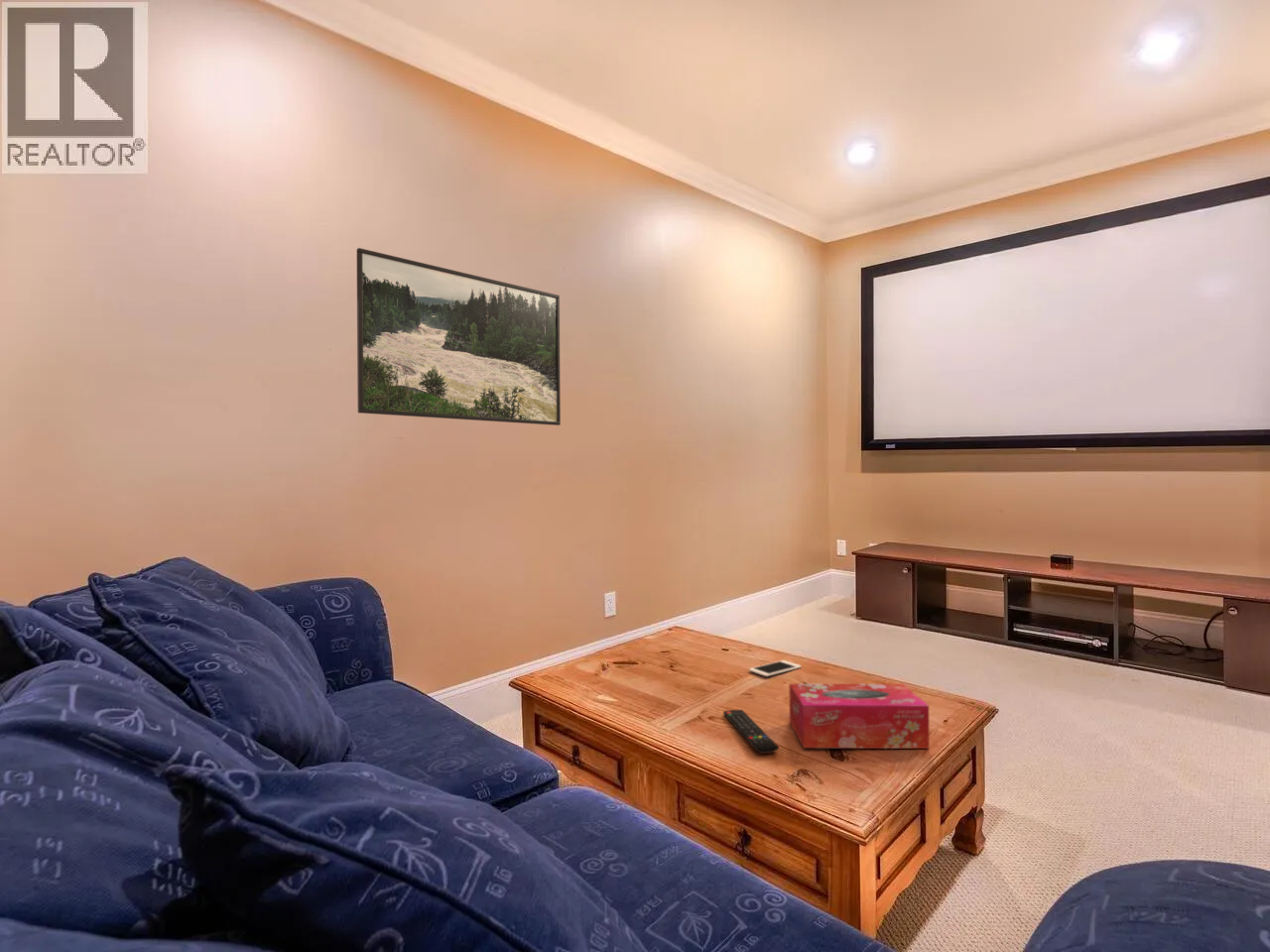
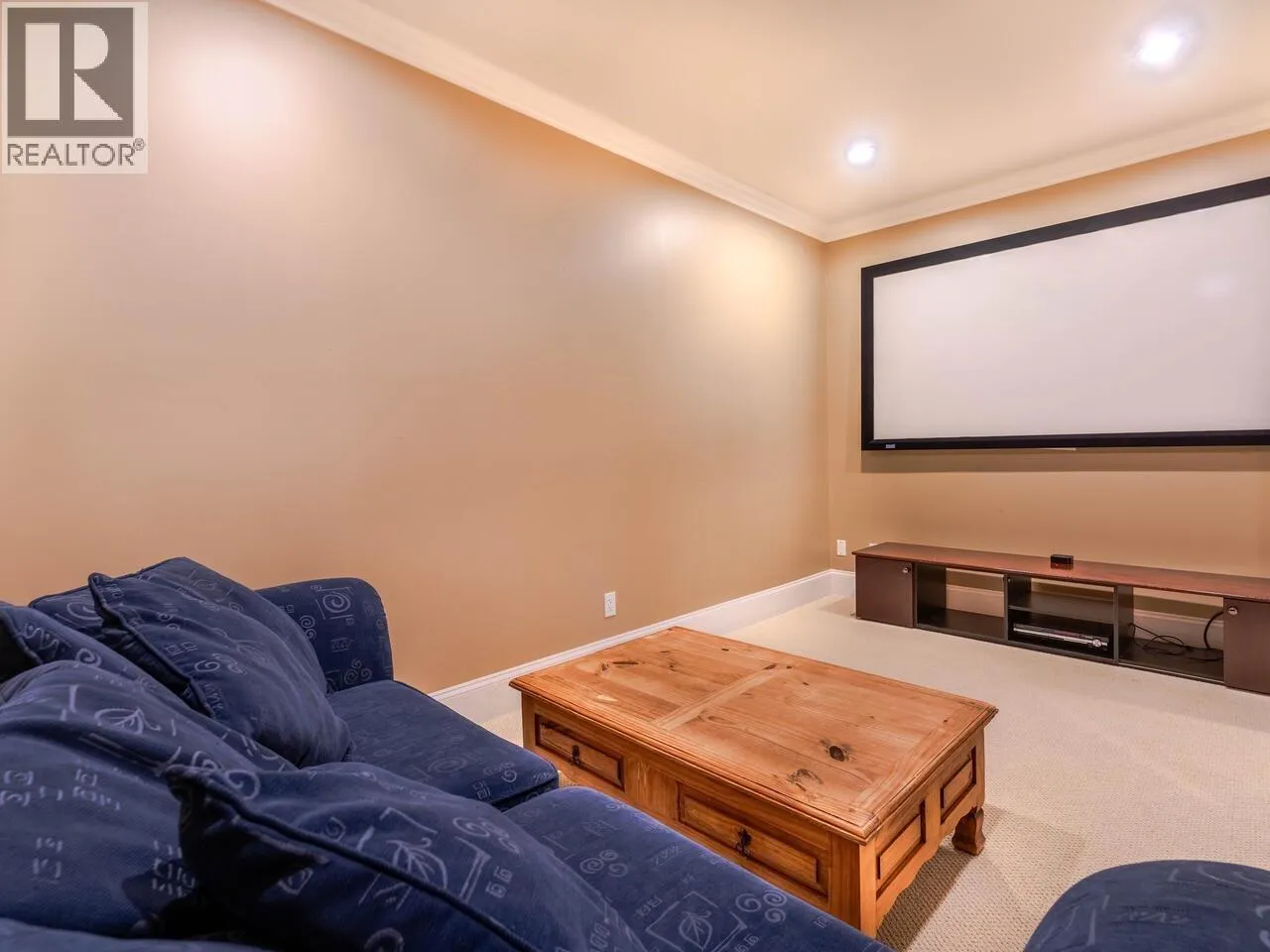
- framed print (470, 347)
- remote control (748, 730)
- tissue box (855, 714)
- cell phone (775, 667)
